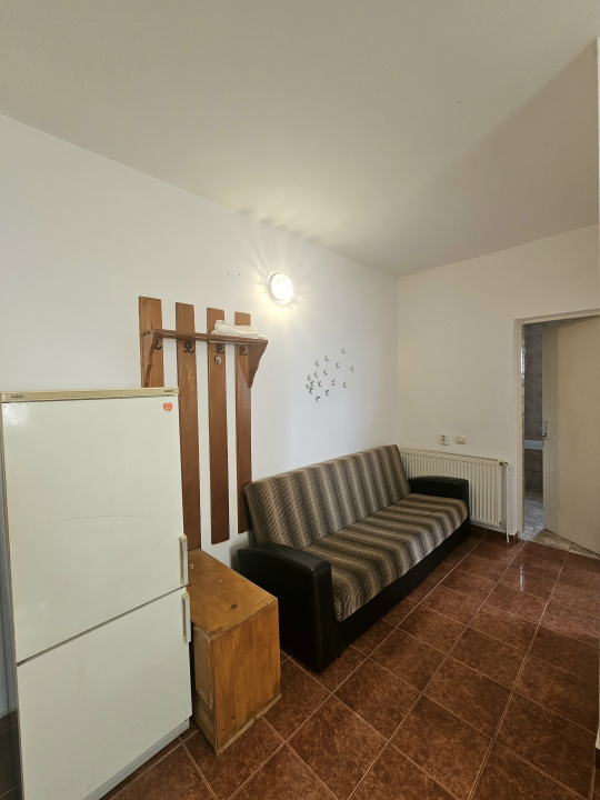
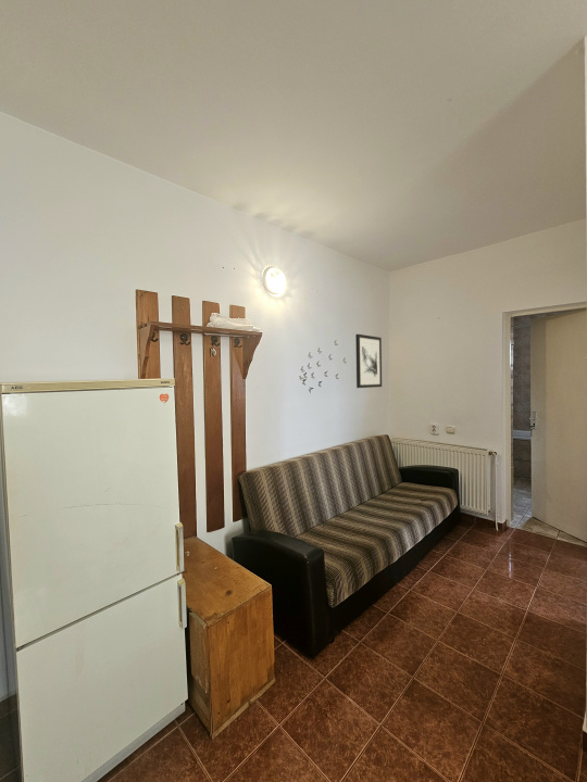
+ wall art (369, 362)
